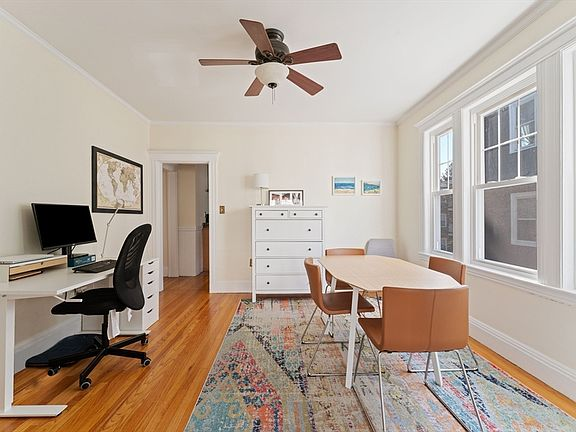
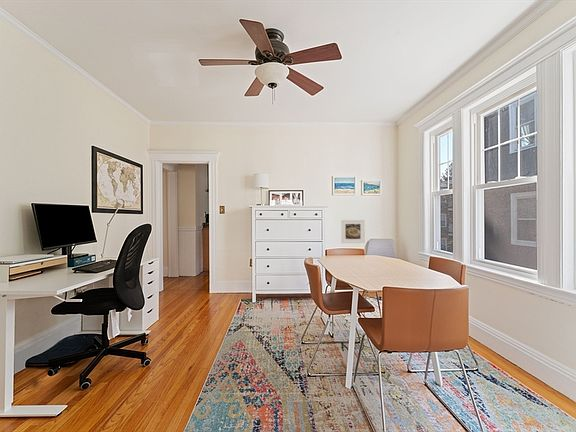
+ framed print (352, 231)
